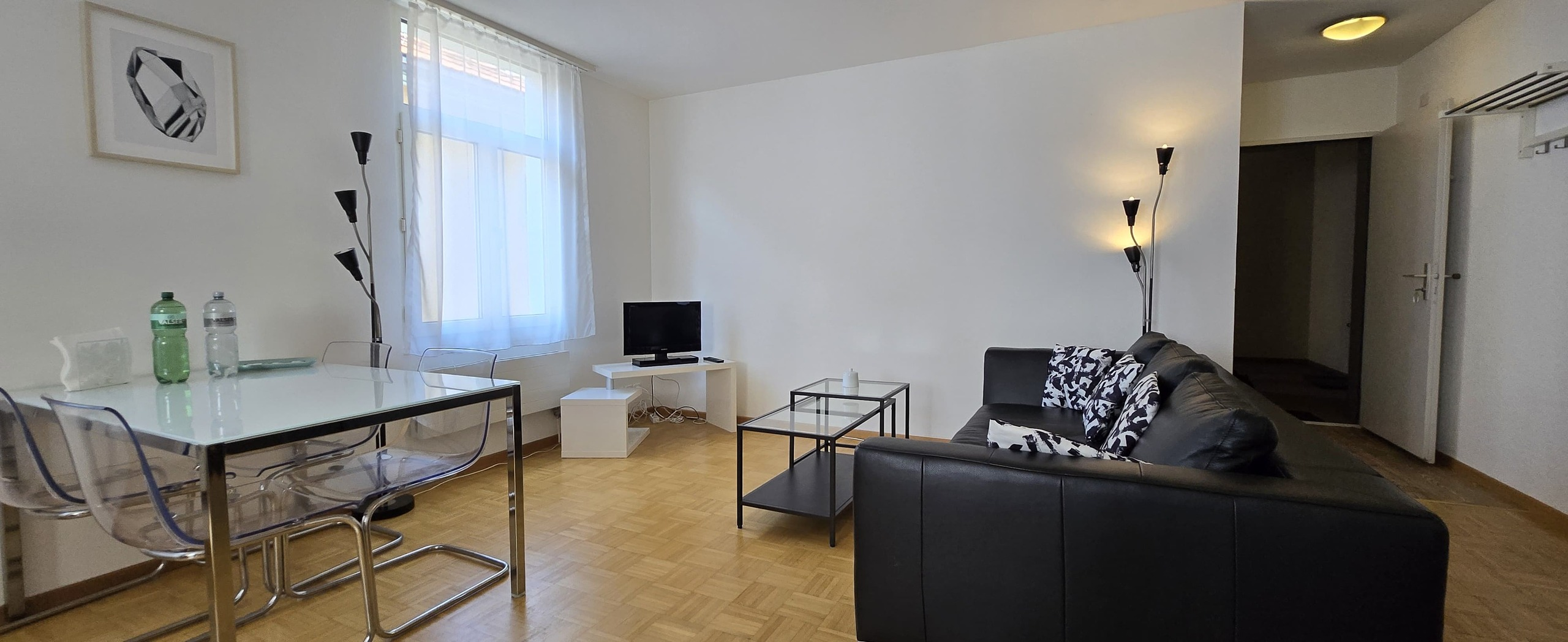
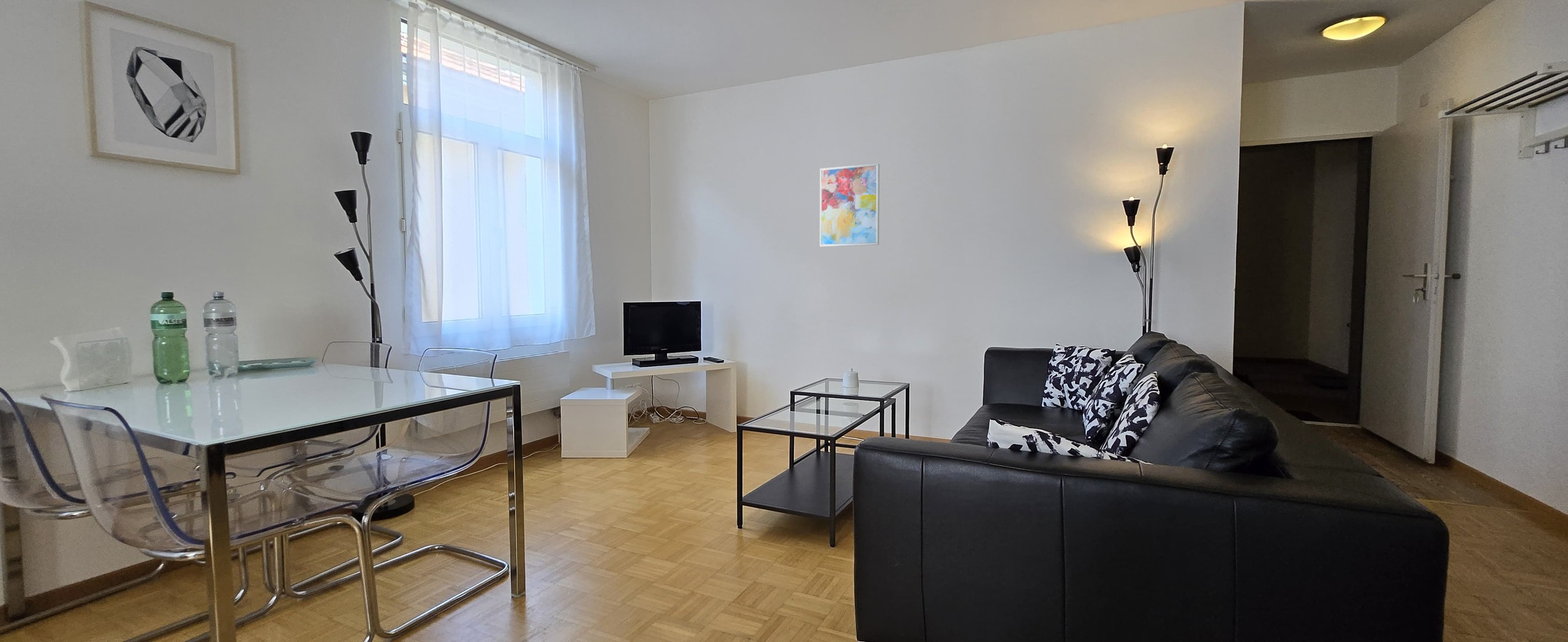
+ wall art (849, 206)
